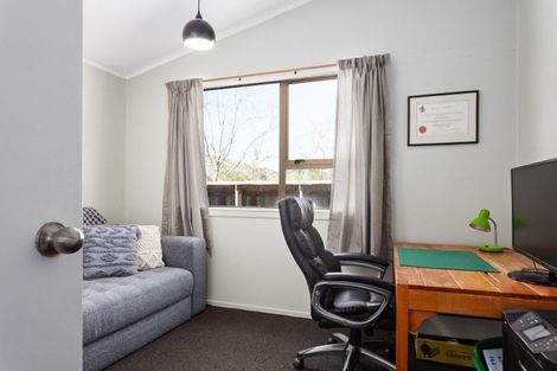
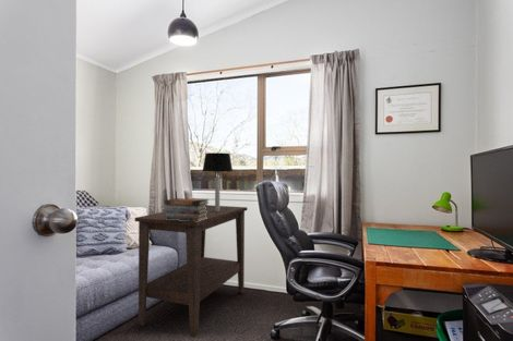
+ book stack (187, 209)
+ side table (198, 258)
+ table lamp (217, 182)
